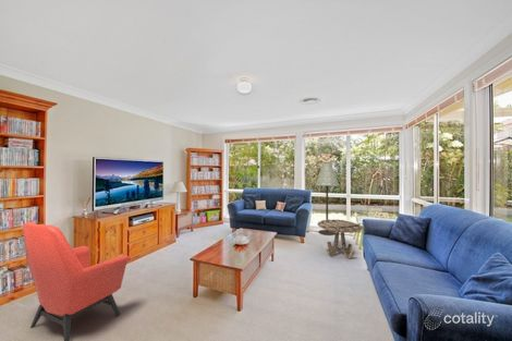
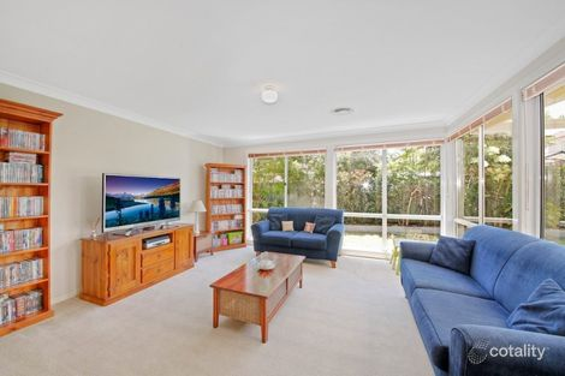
- floor lamp (327, 197)
- armchair (81, 267)
- side table (338, 239)
